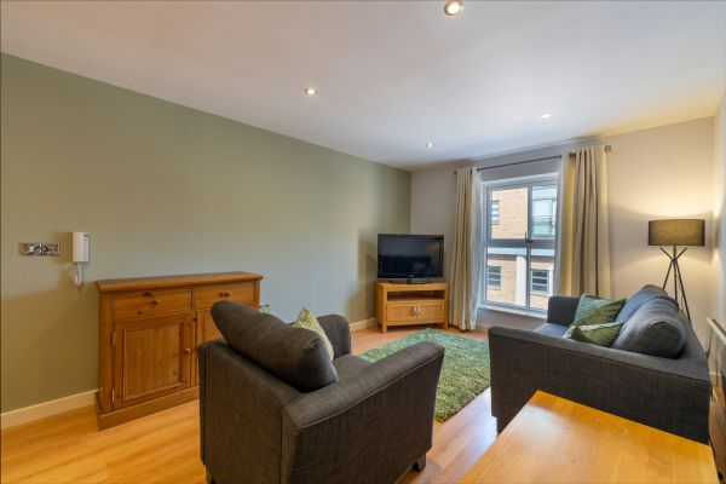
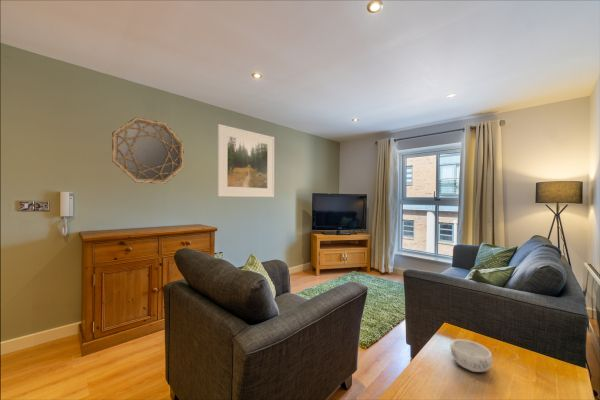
+ decorative bowl (471, 355)
+ home mirror (150, 151)
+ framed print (248, 164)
